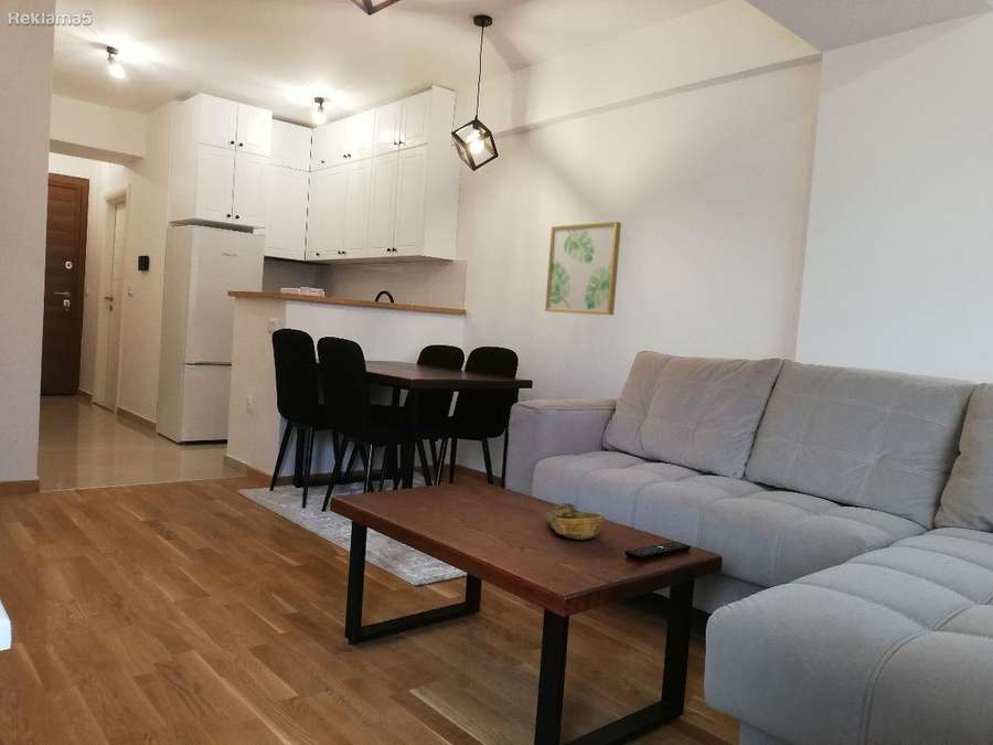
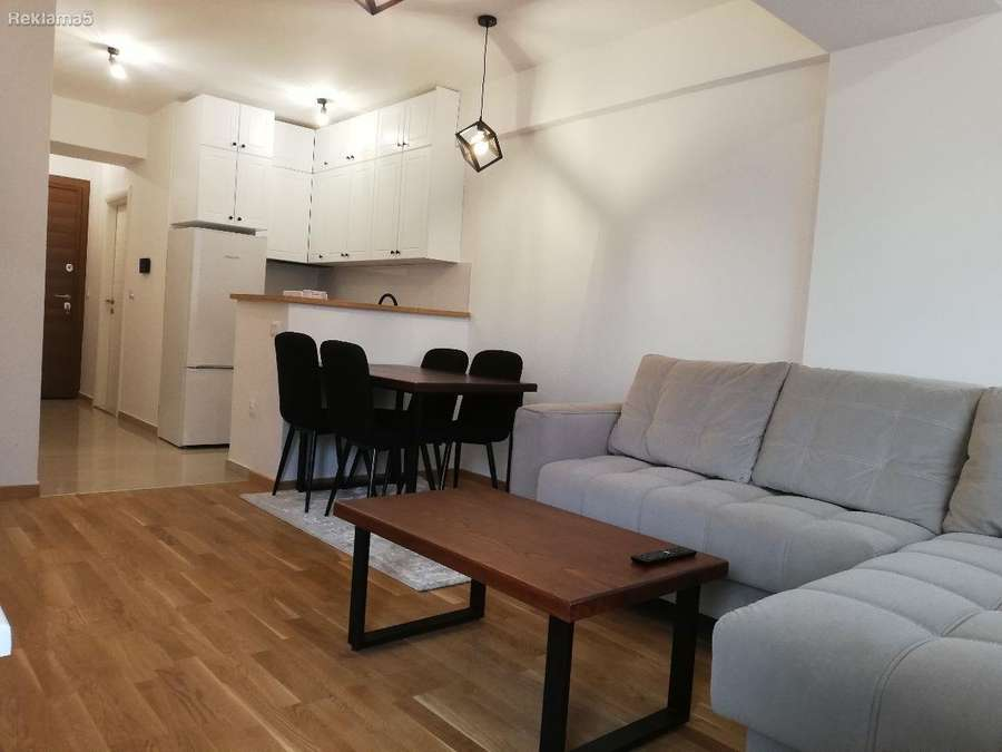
- decorative bowl (568, 519)
- wall art (580, 268)
